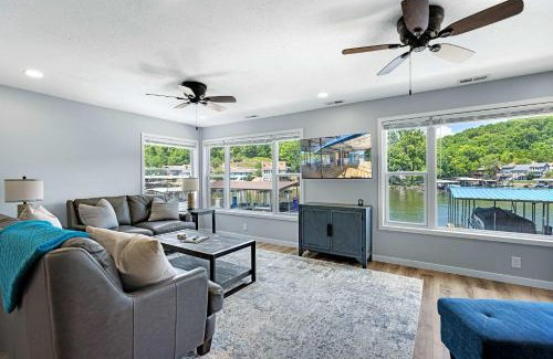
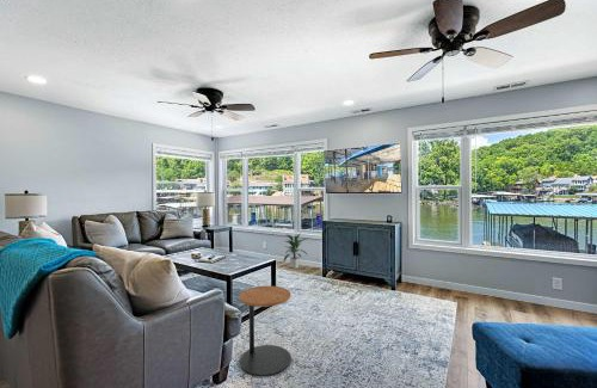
+ side table (253, 326)
+ indoor plant (293, 250)
